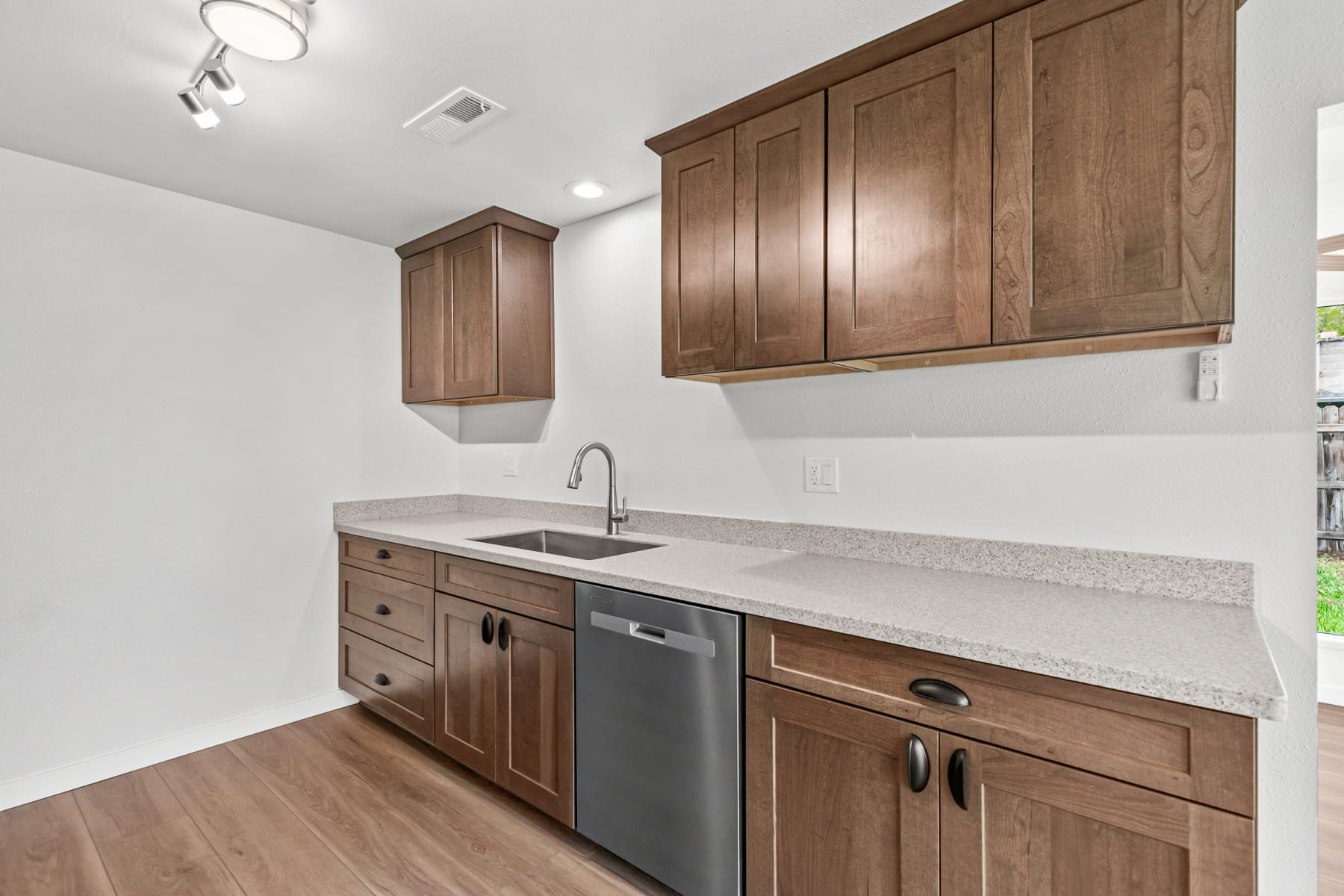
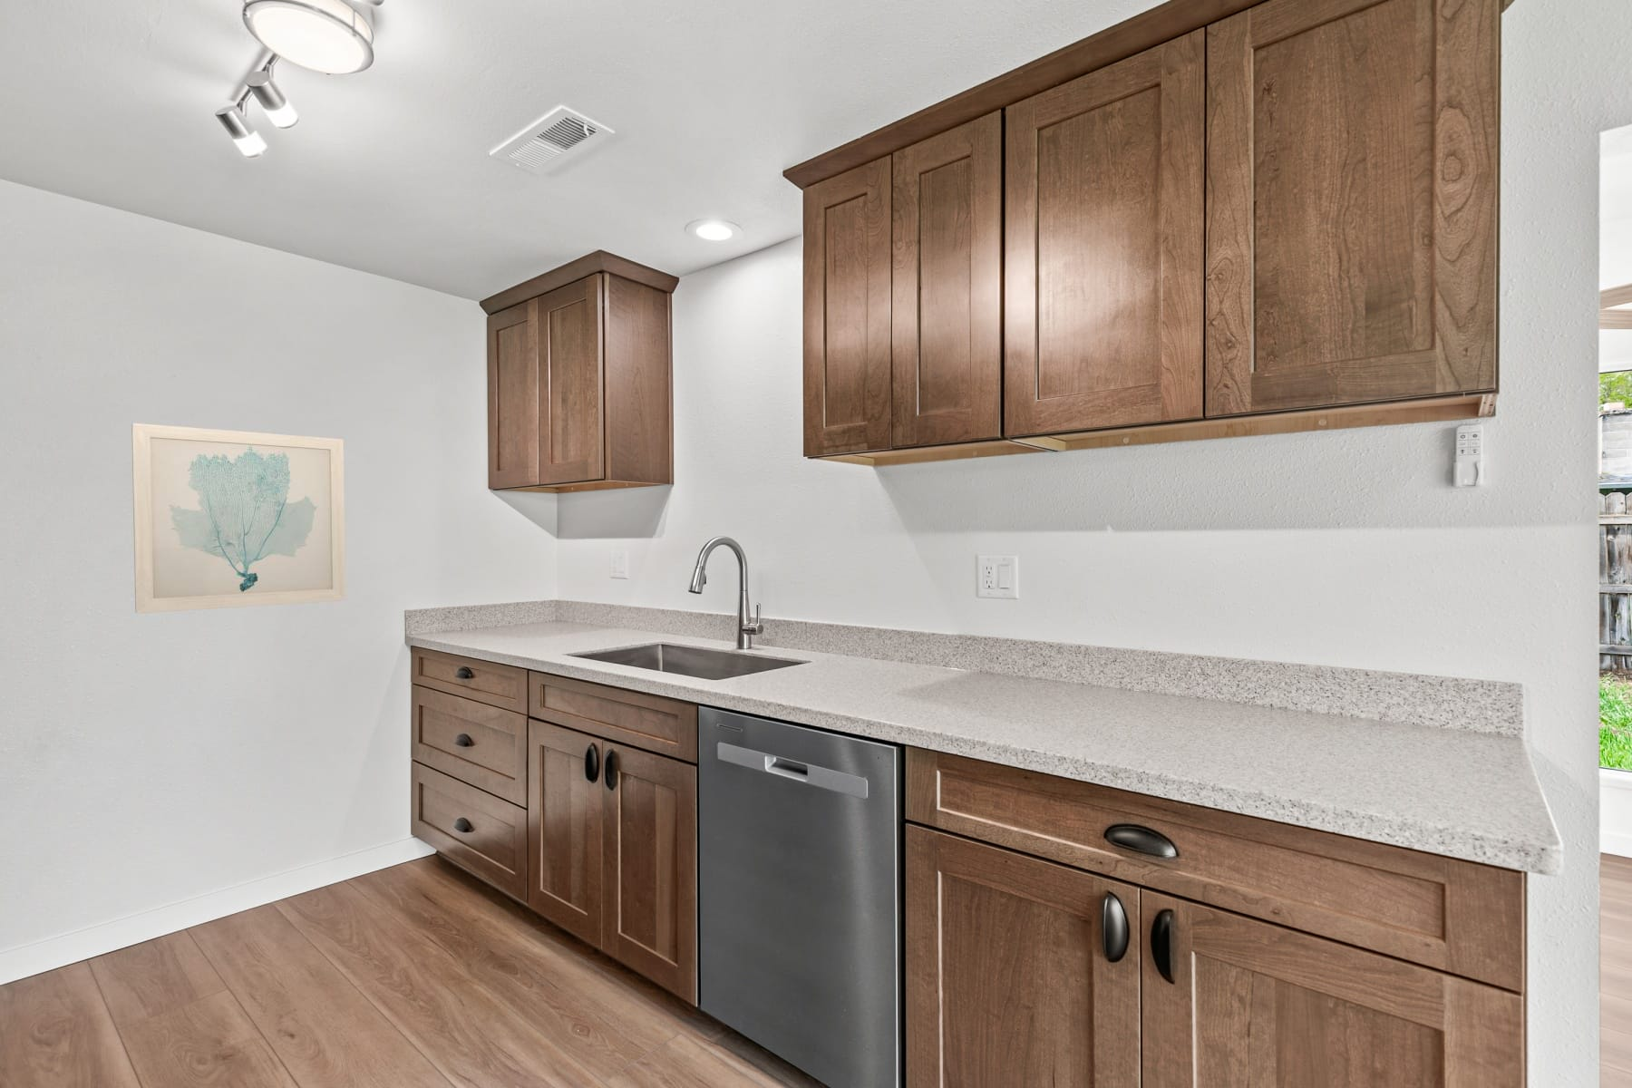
+ wall art (248, 518)
